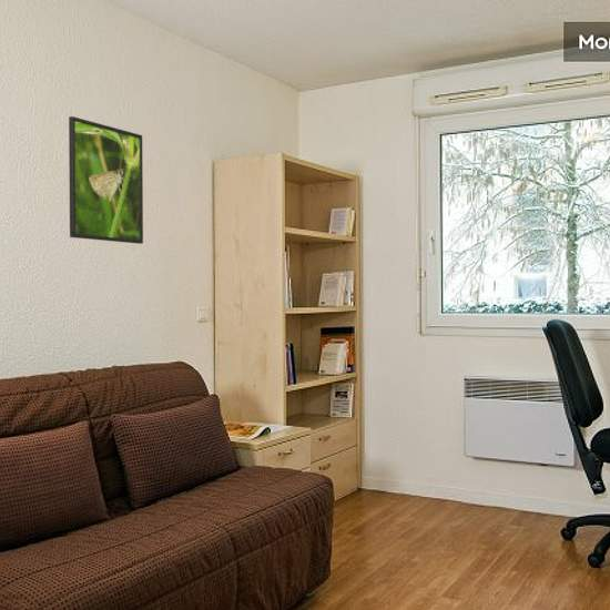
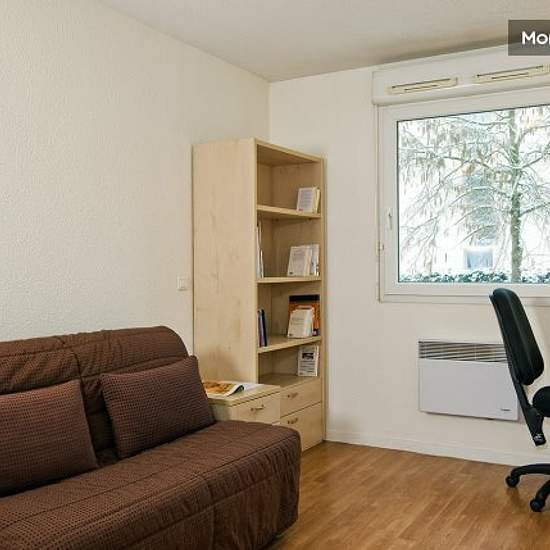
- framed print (108, 183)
